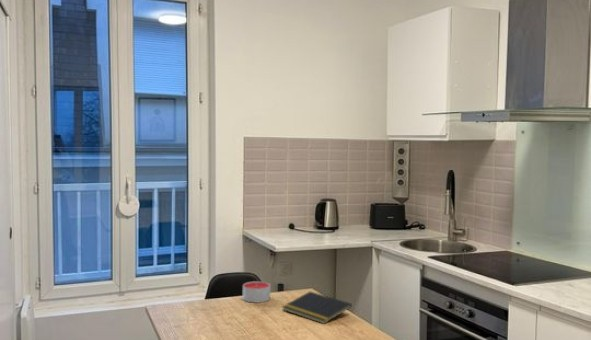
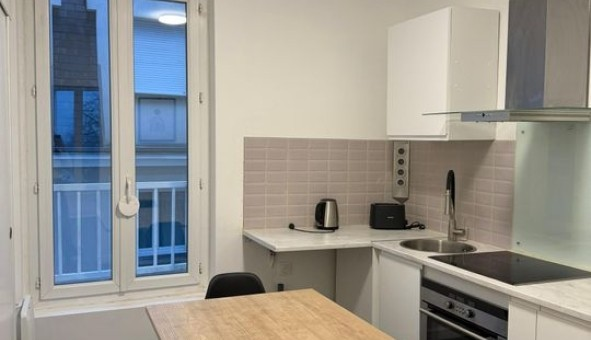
- candle (256, 291)
- notepad (316, 306)
